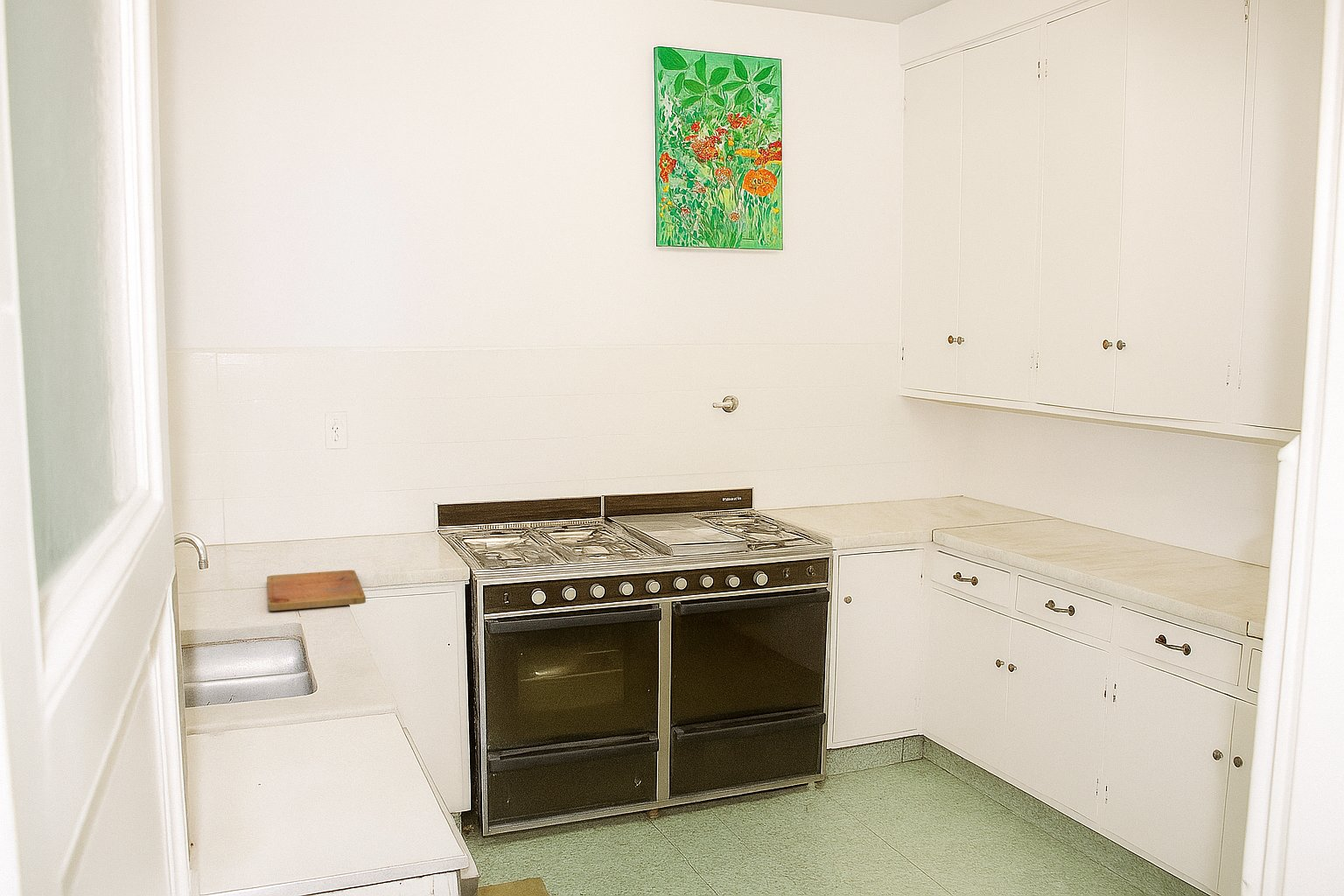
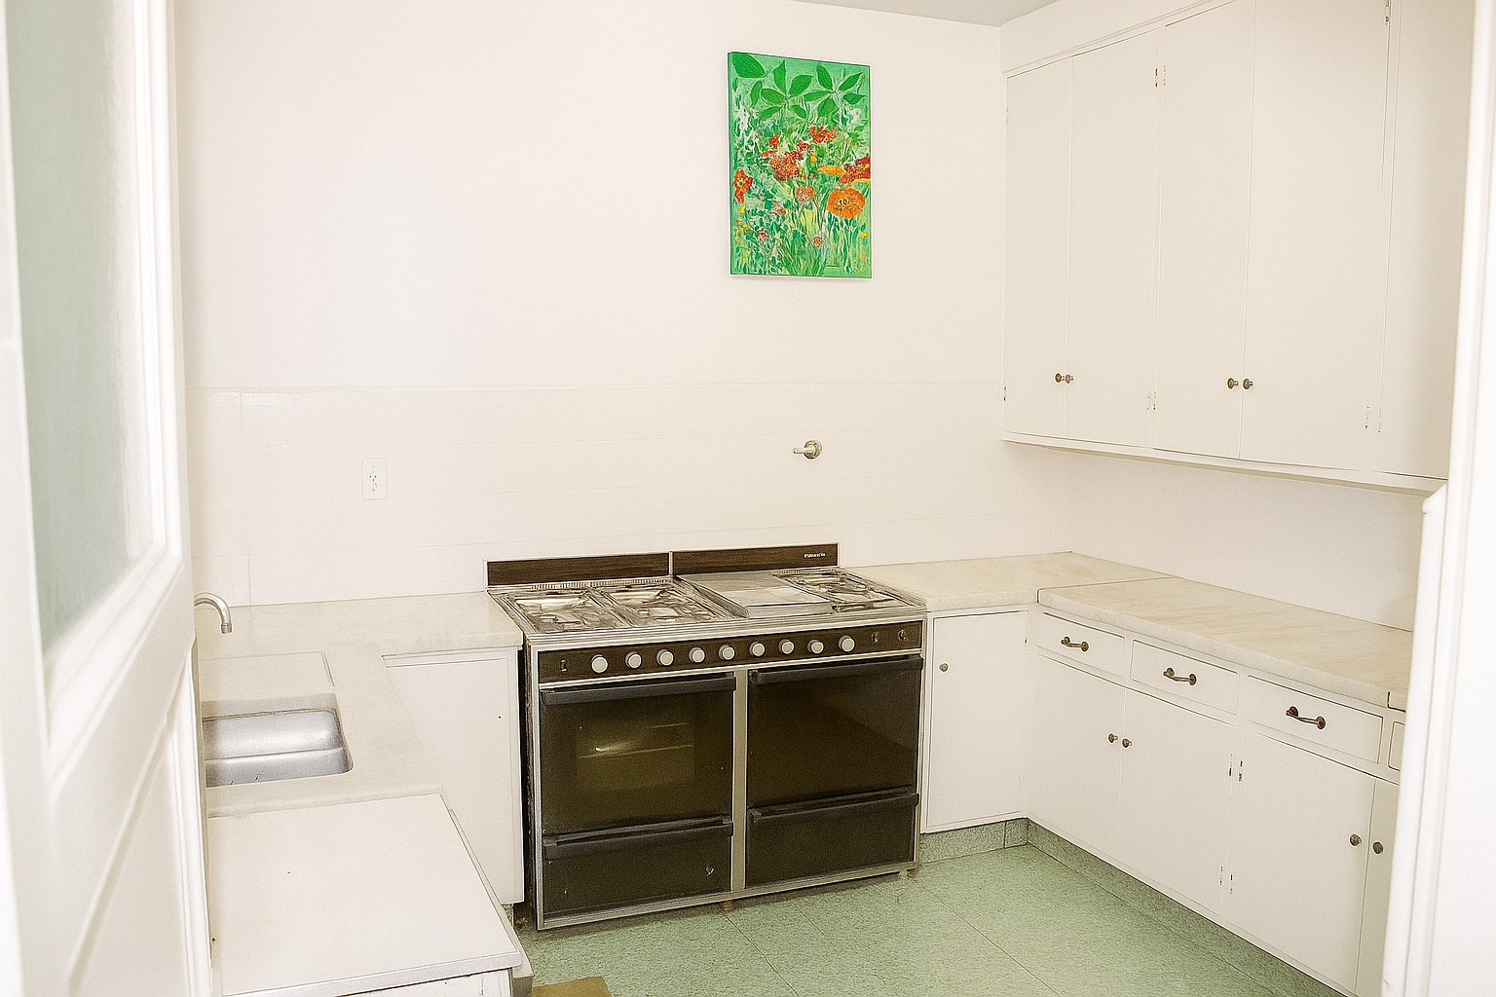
- cutting board (314, 589)
